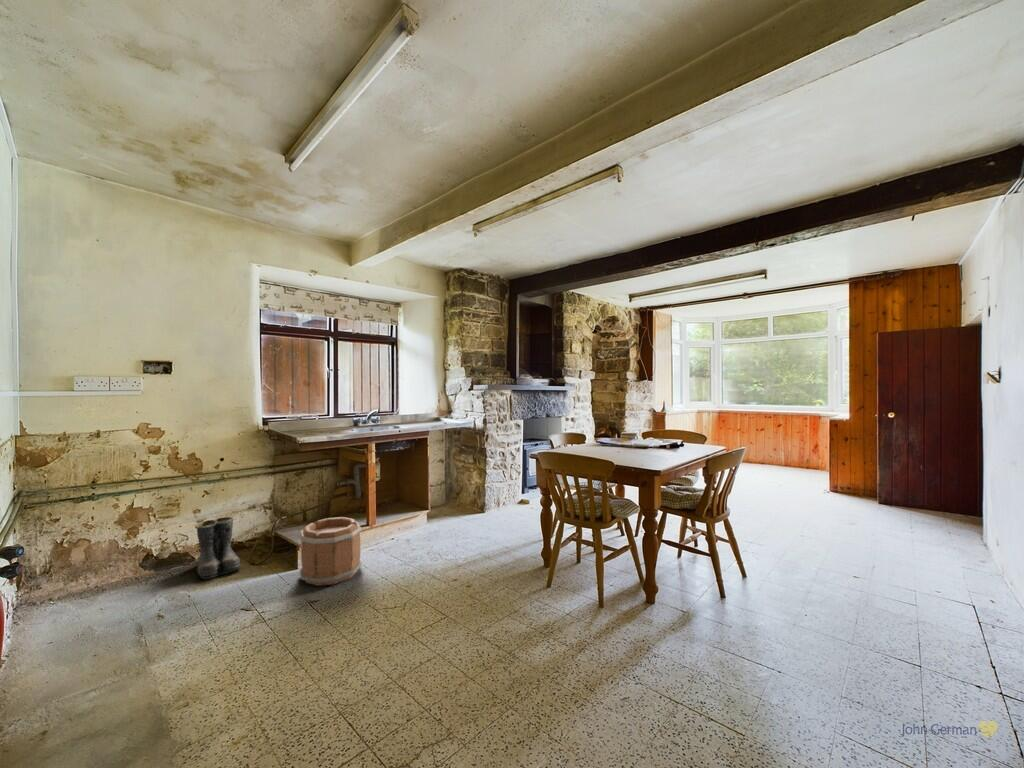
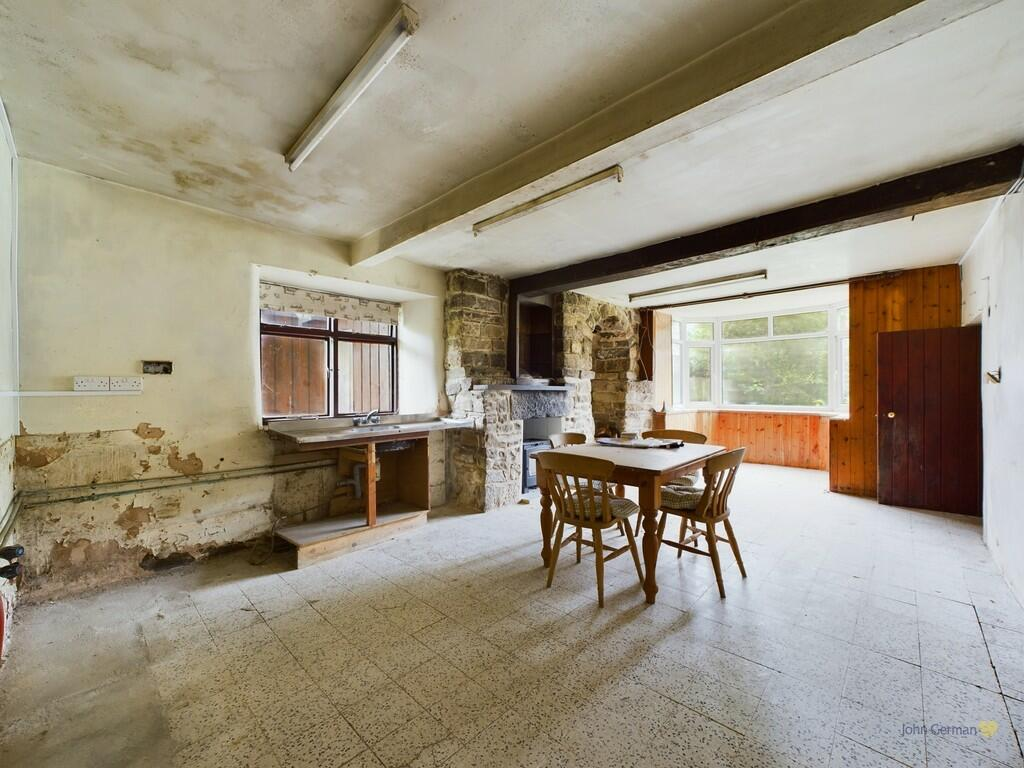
- bucket (331, 549)
- boots (217, 545)
